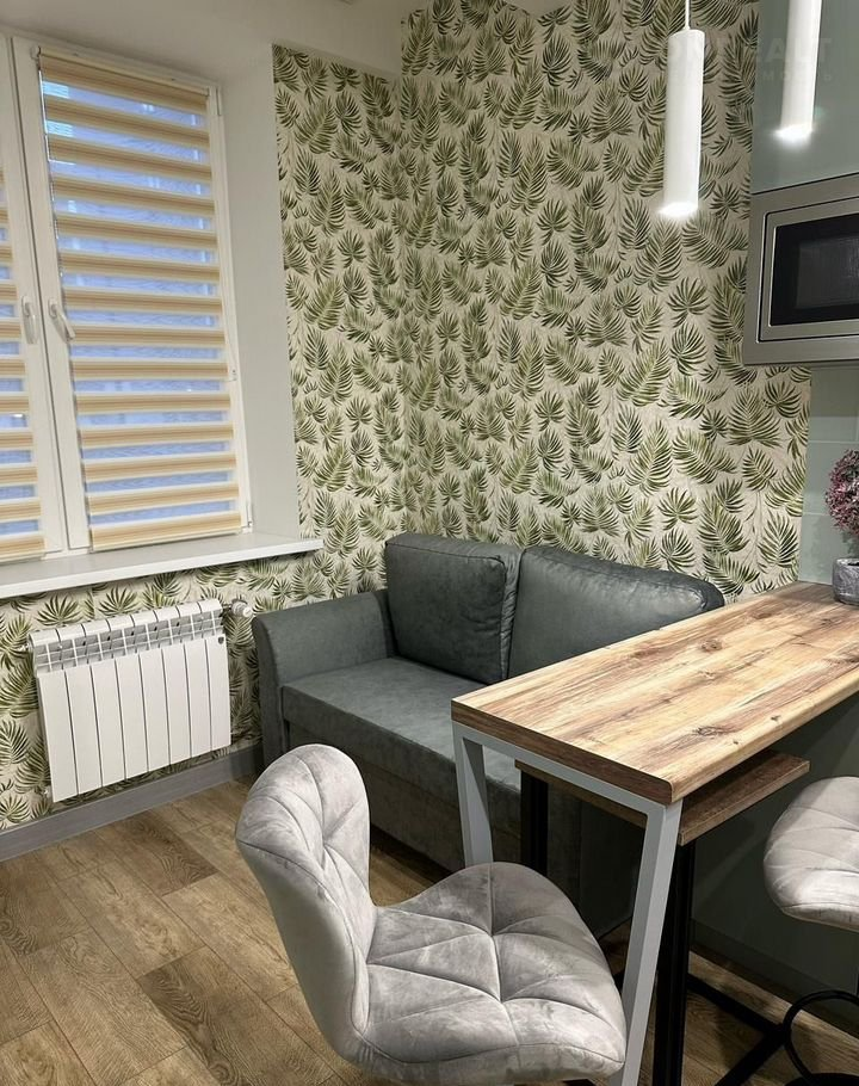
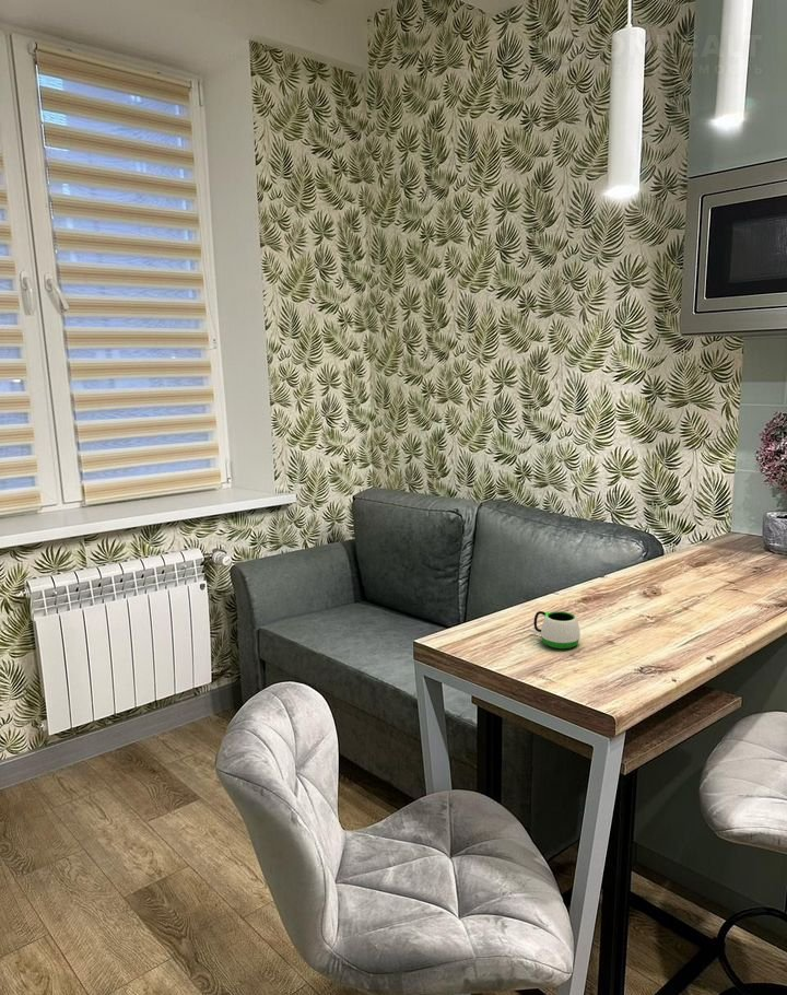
+ mug (551, 627)
